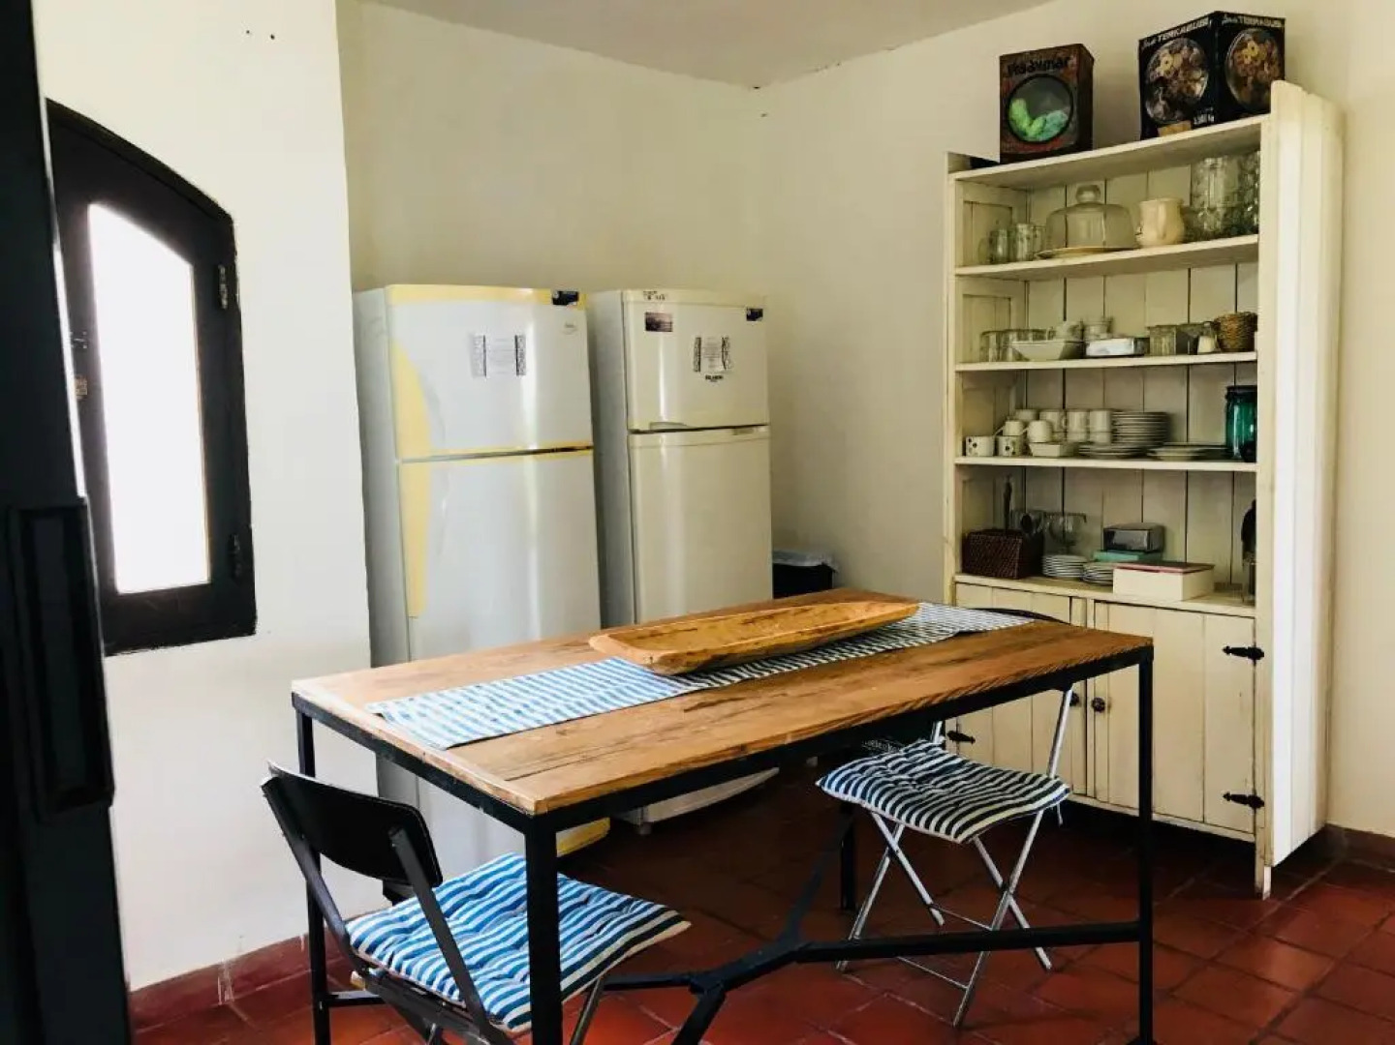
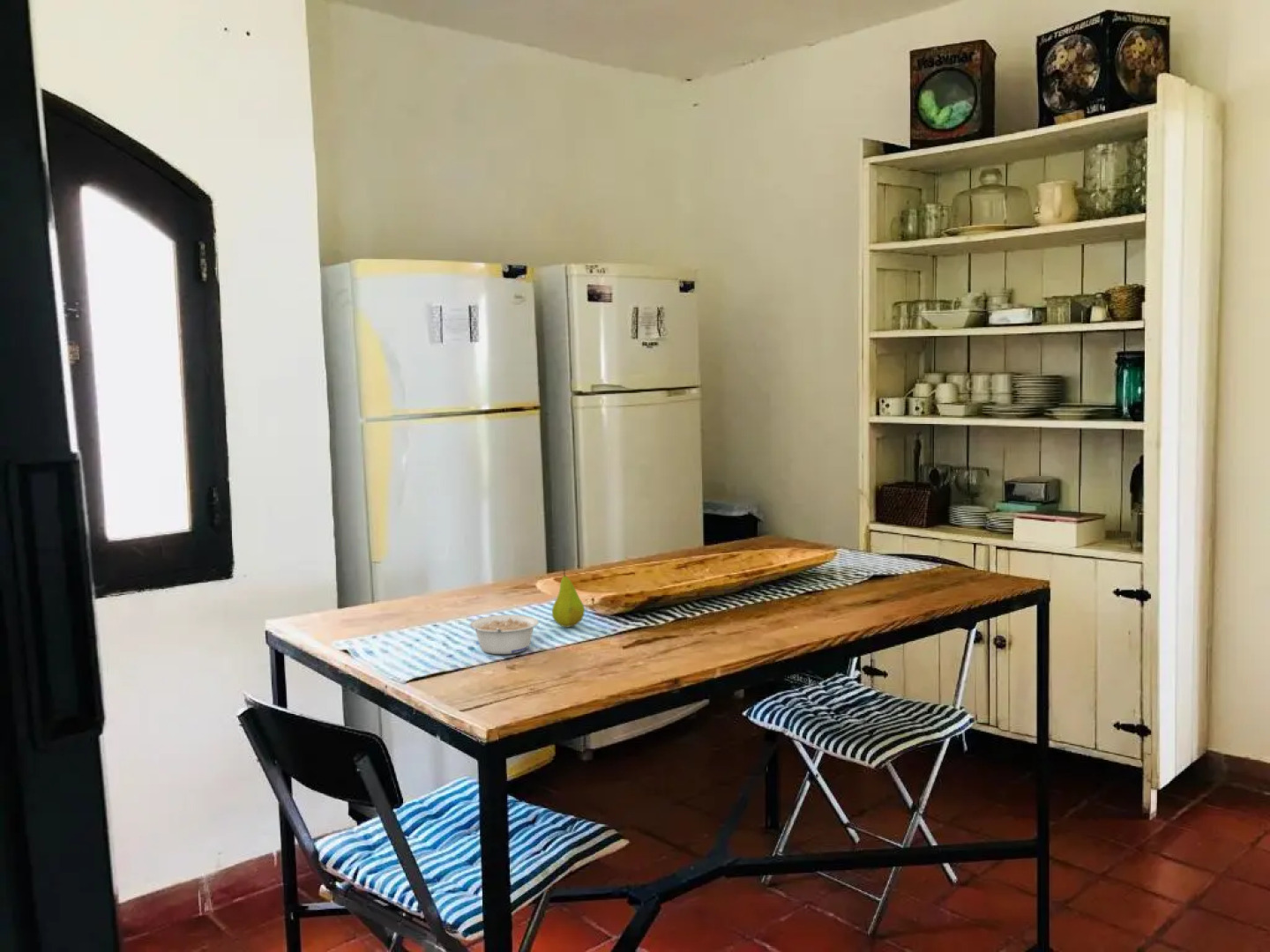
+ legume (505, 633)
+ fruit (567, 596)
